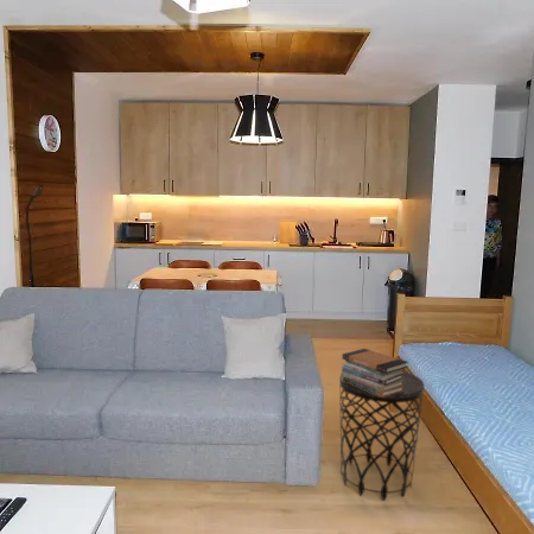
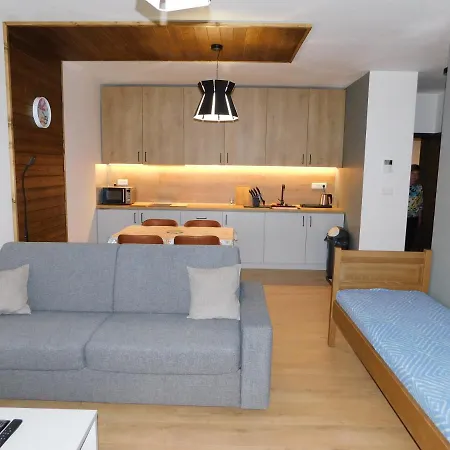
- side table (377, 430)
- book stack (373, 370)
